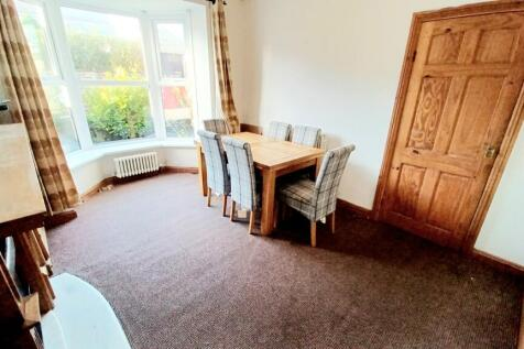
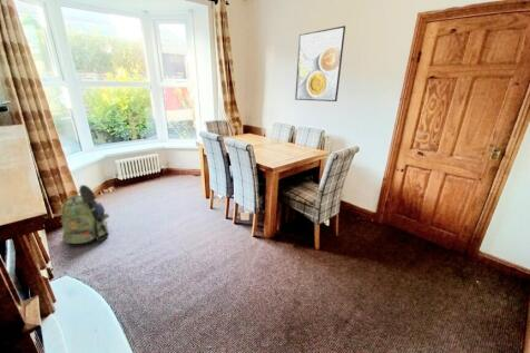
+ backpack (85, 209)
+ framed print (317, 67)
